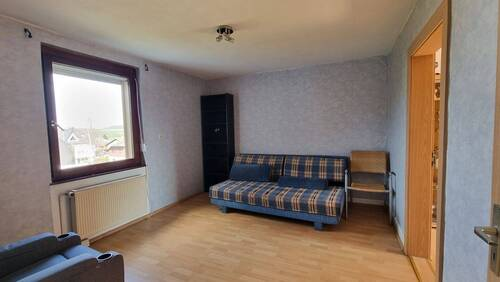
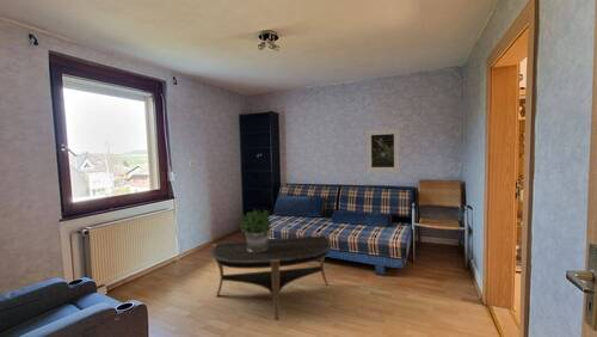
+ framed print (382, 151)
+ coffee table (273, 275)
+ potted plant (258, 228)
